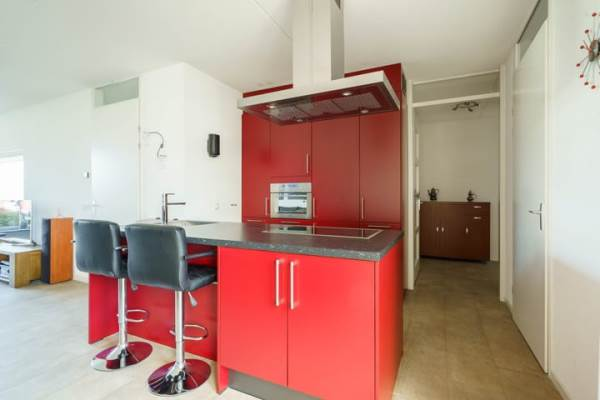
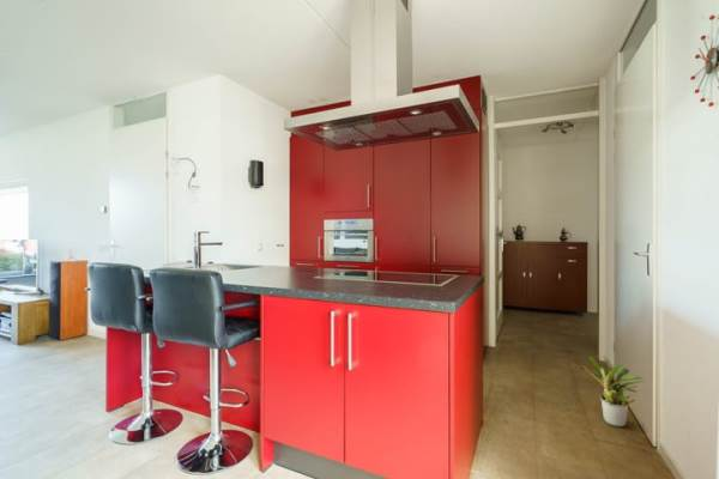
+ potted plant (611, 393)
